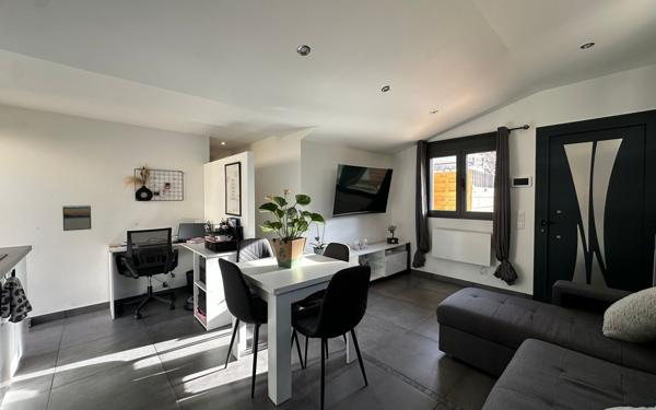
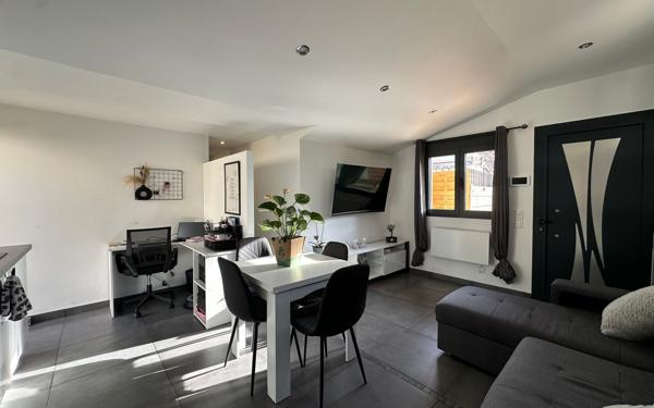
- calendar (77, 216)
